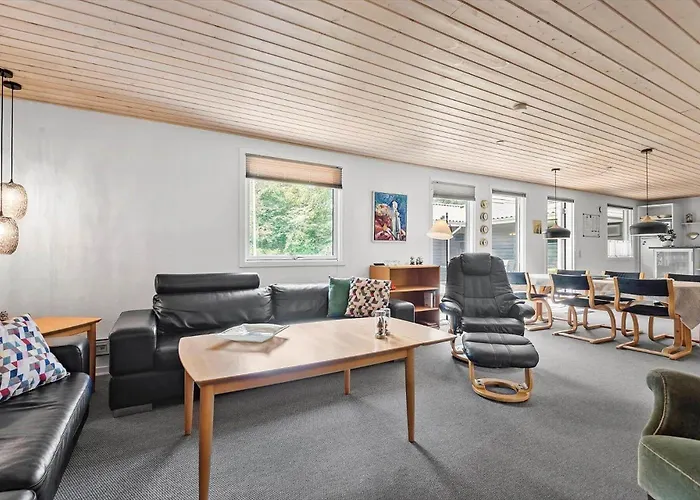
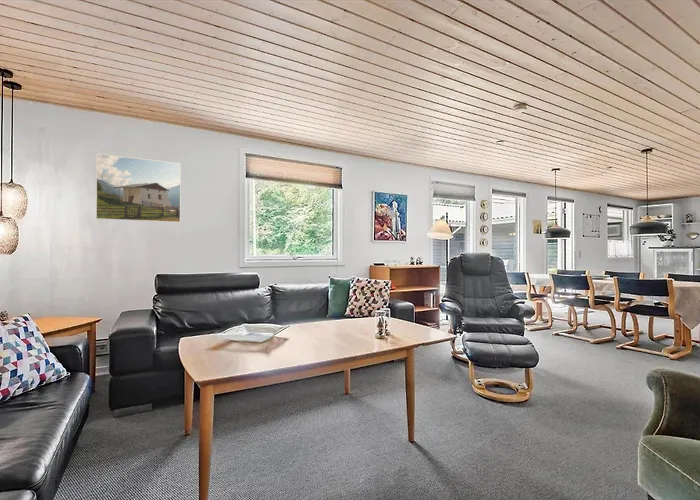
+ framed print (140, 189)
